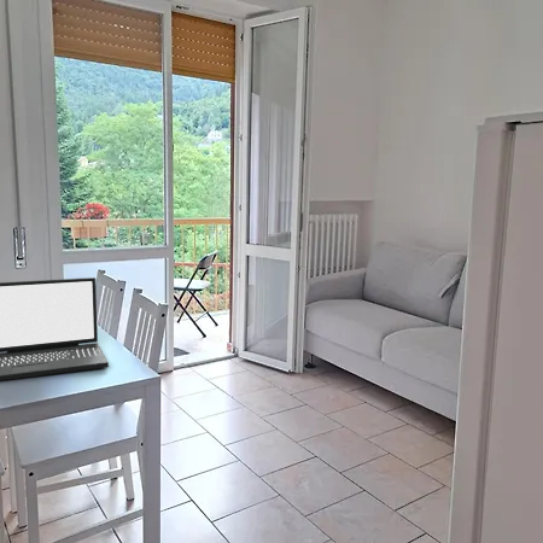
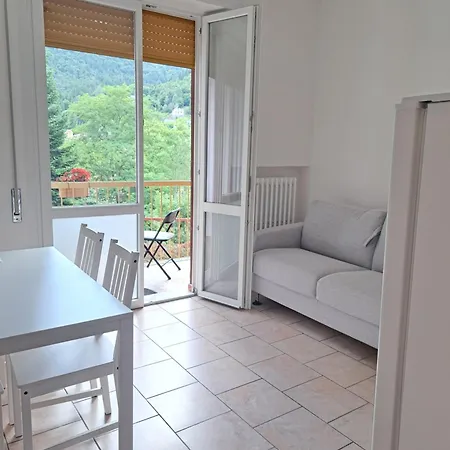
- laptop (43, 325)
